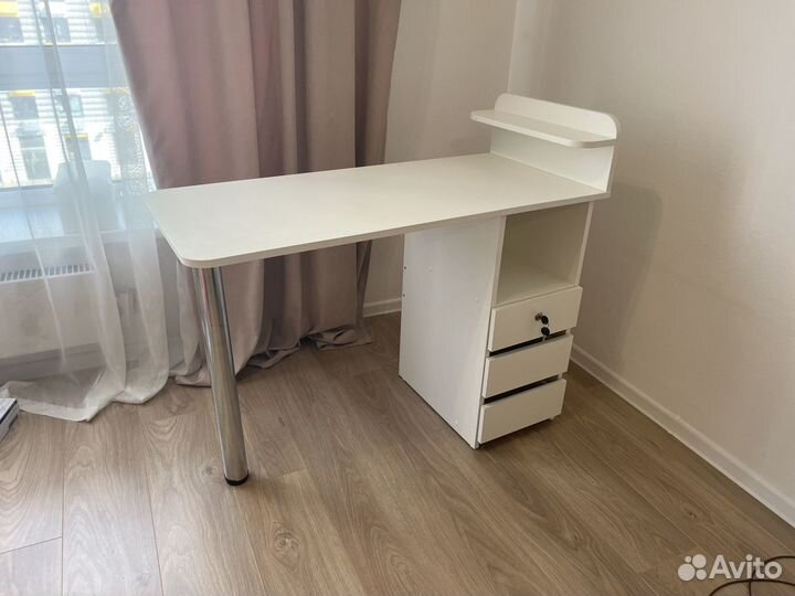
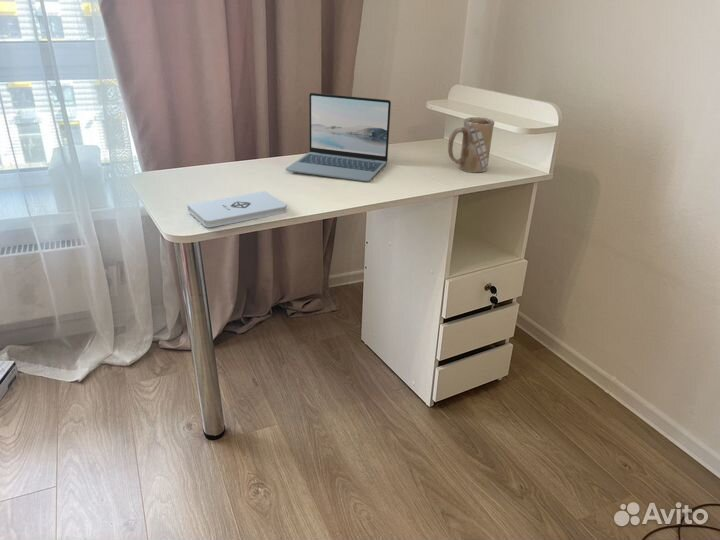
+ mug (471, 145)
+ notepad (238, 208)
+ laptop (338, 135)
